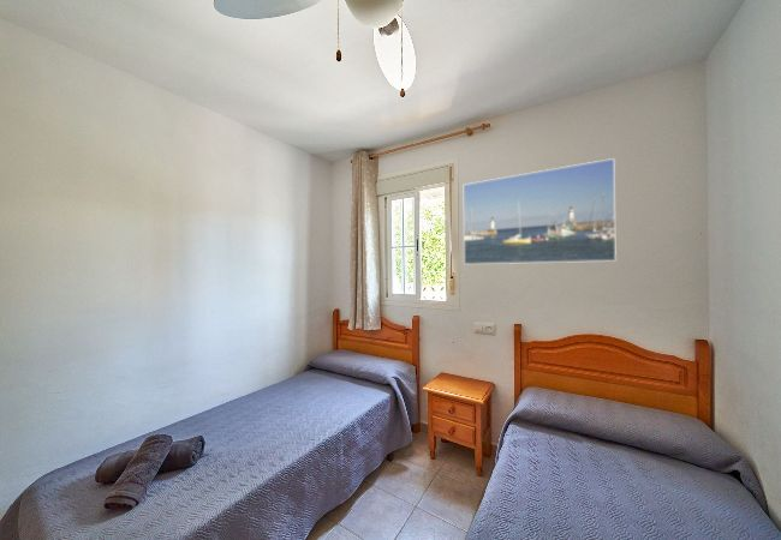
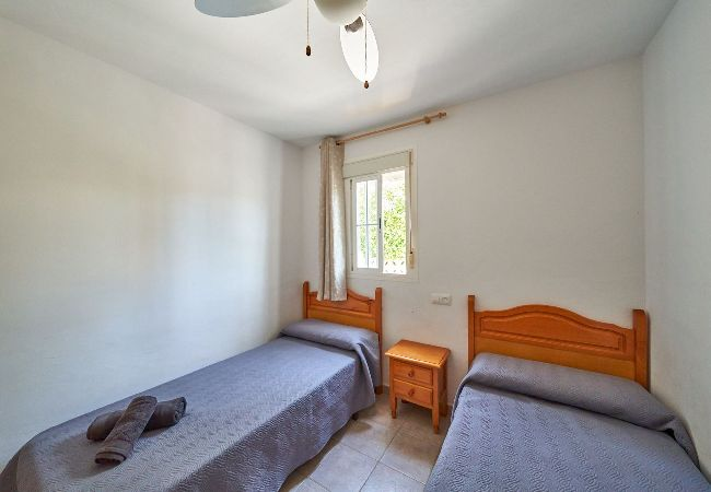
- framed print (530, 217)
